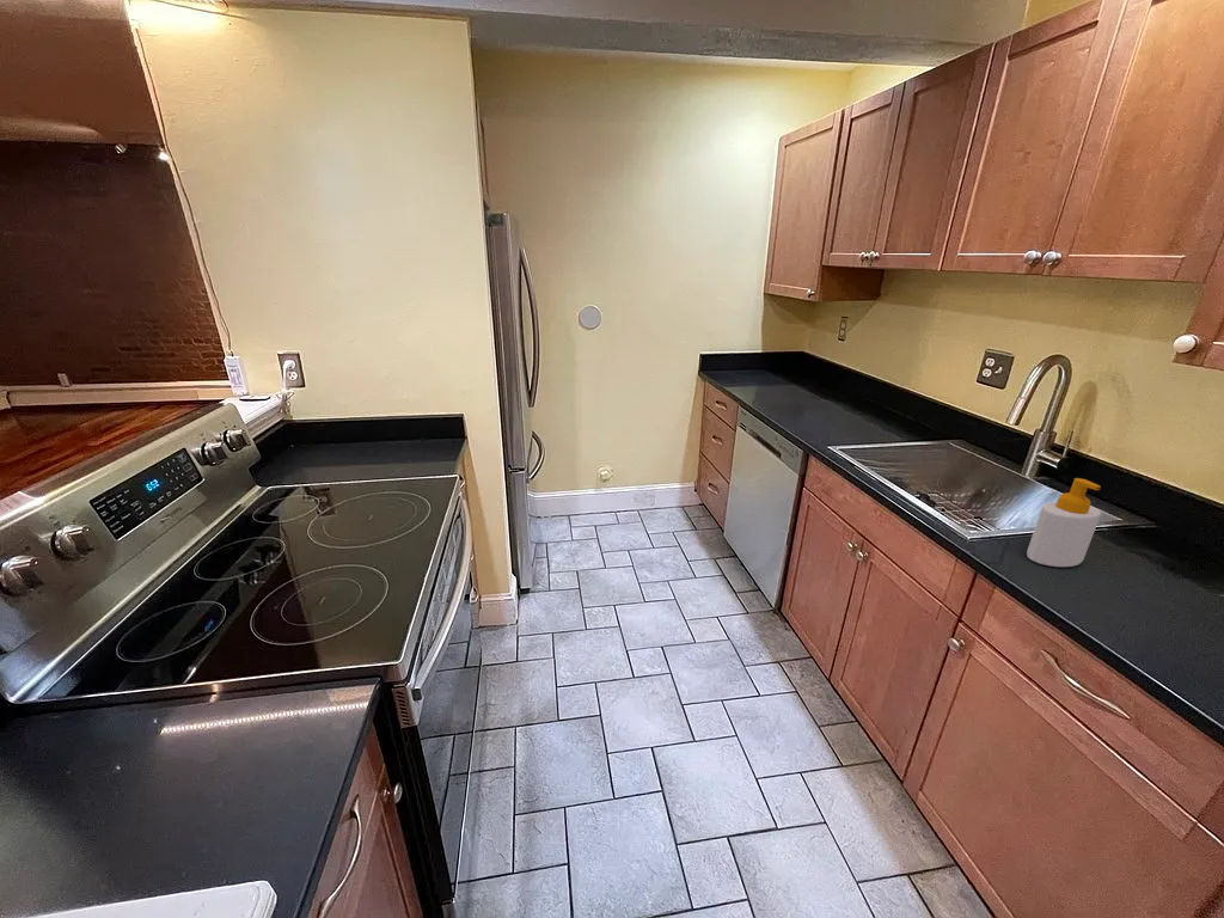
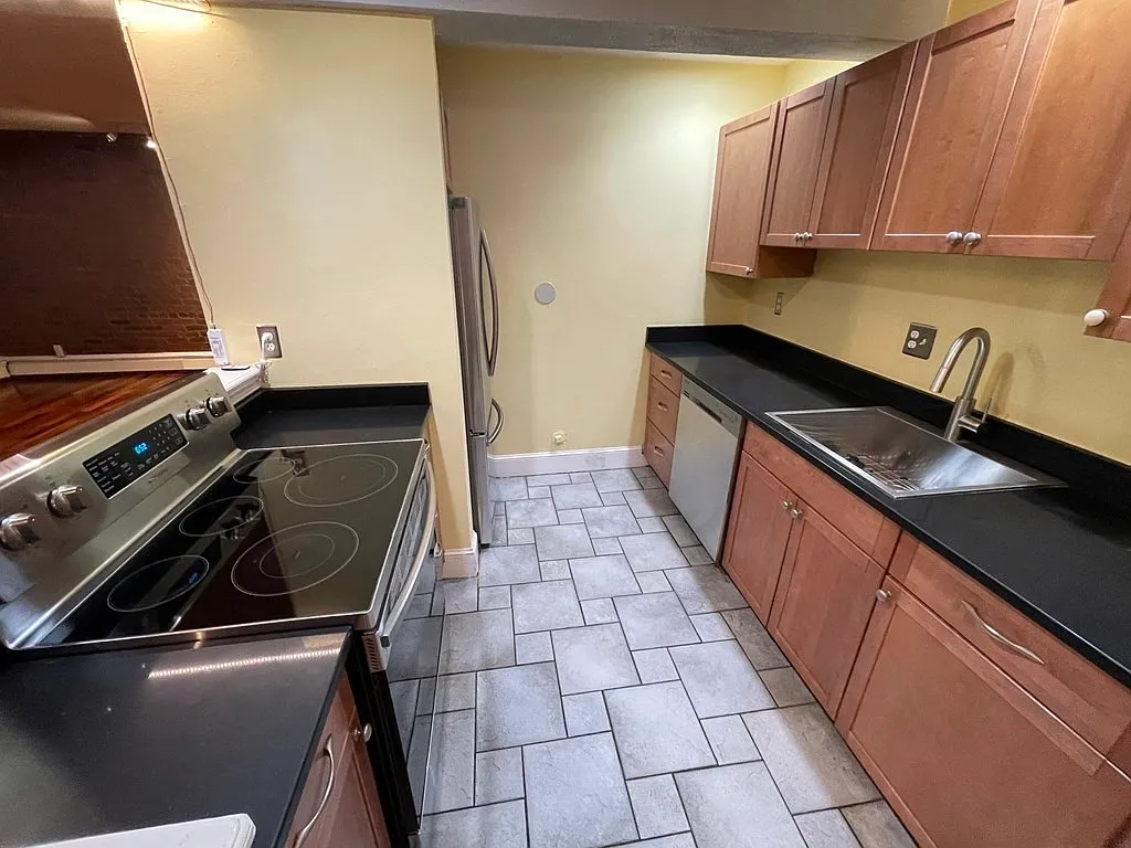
- soap bottle (1067, 520)
